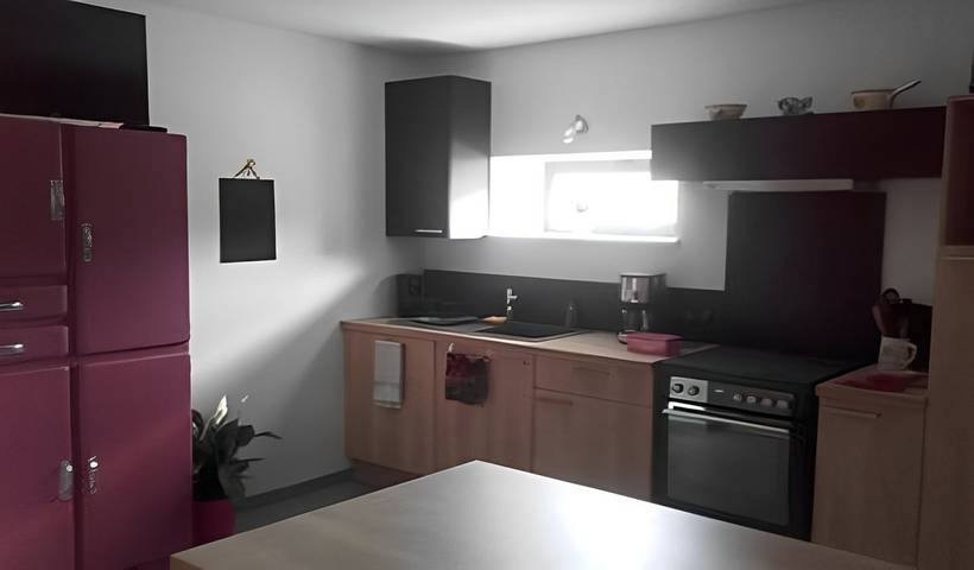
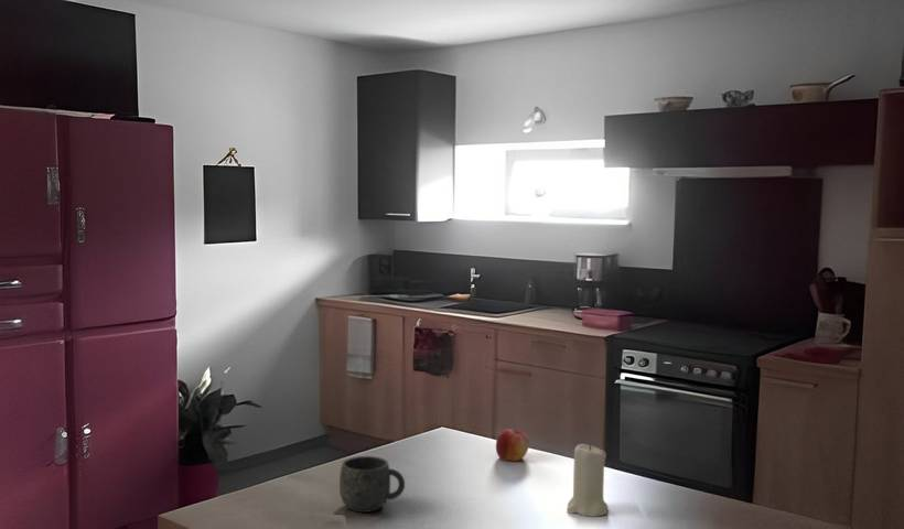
+ candle (588, 476)
+ apple (512, 444)
+ mug (372, 485)
